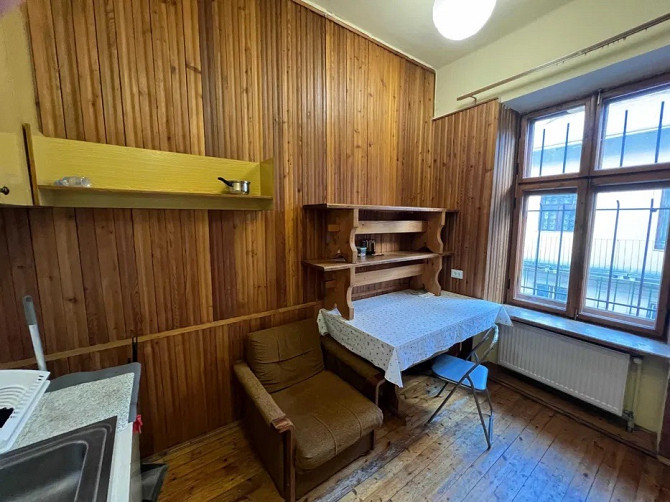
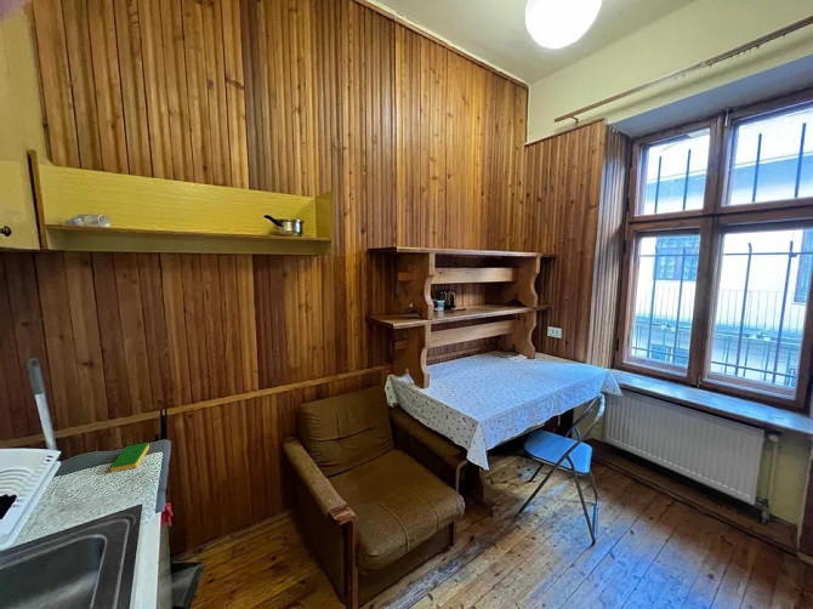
+ dish sponge (131, 456)
